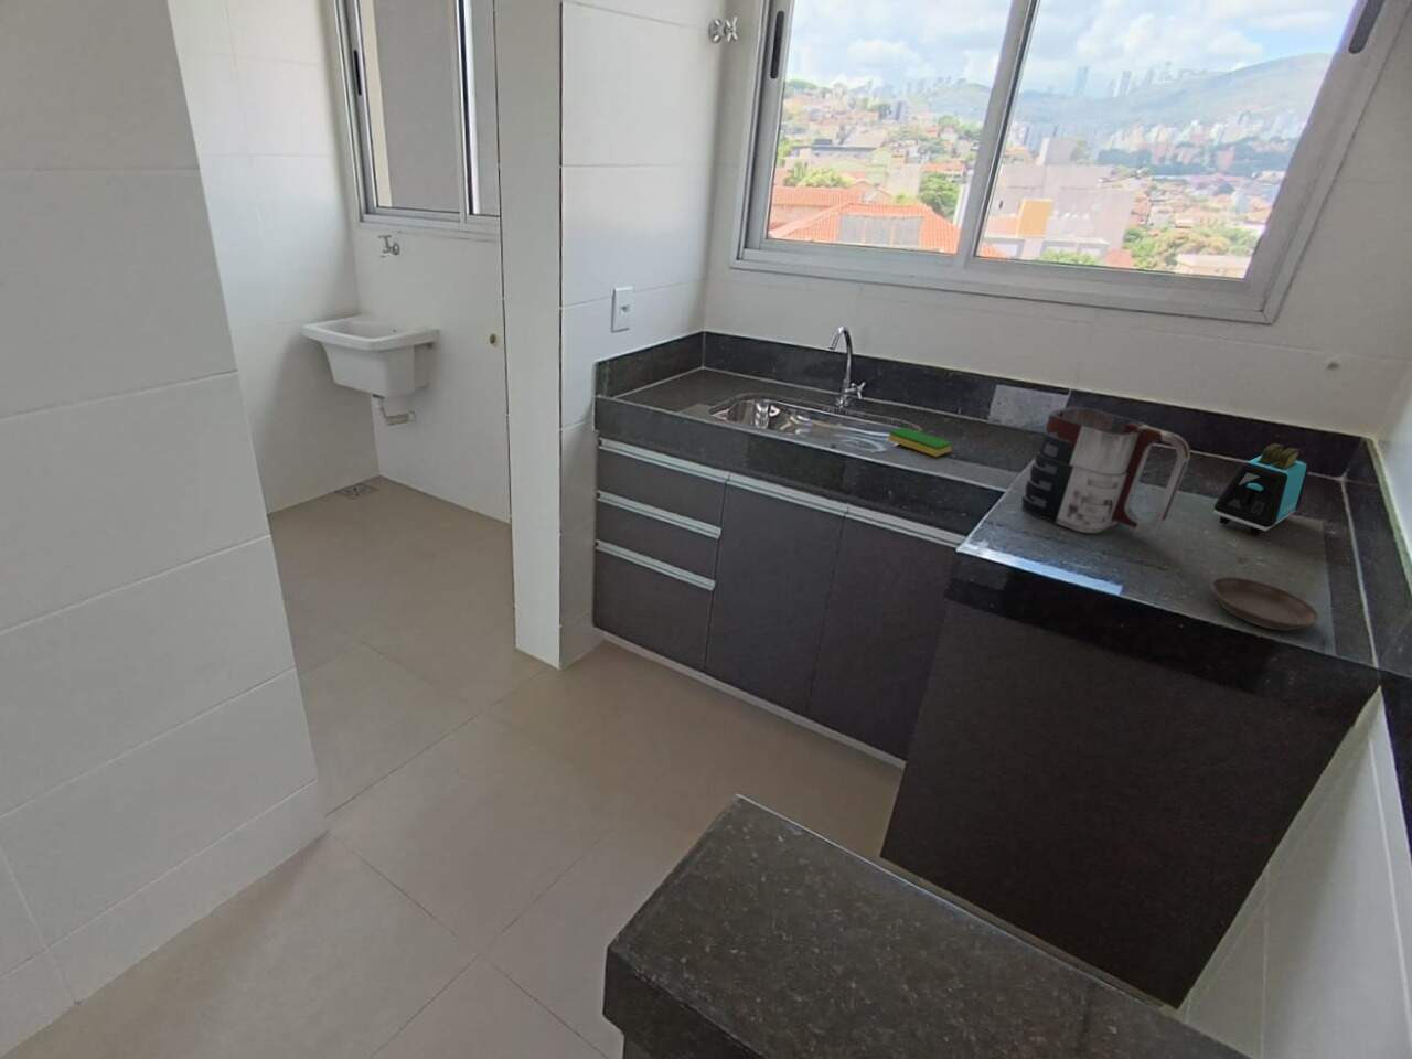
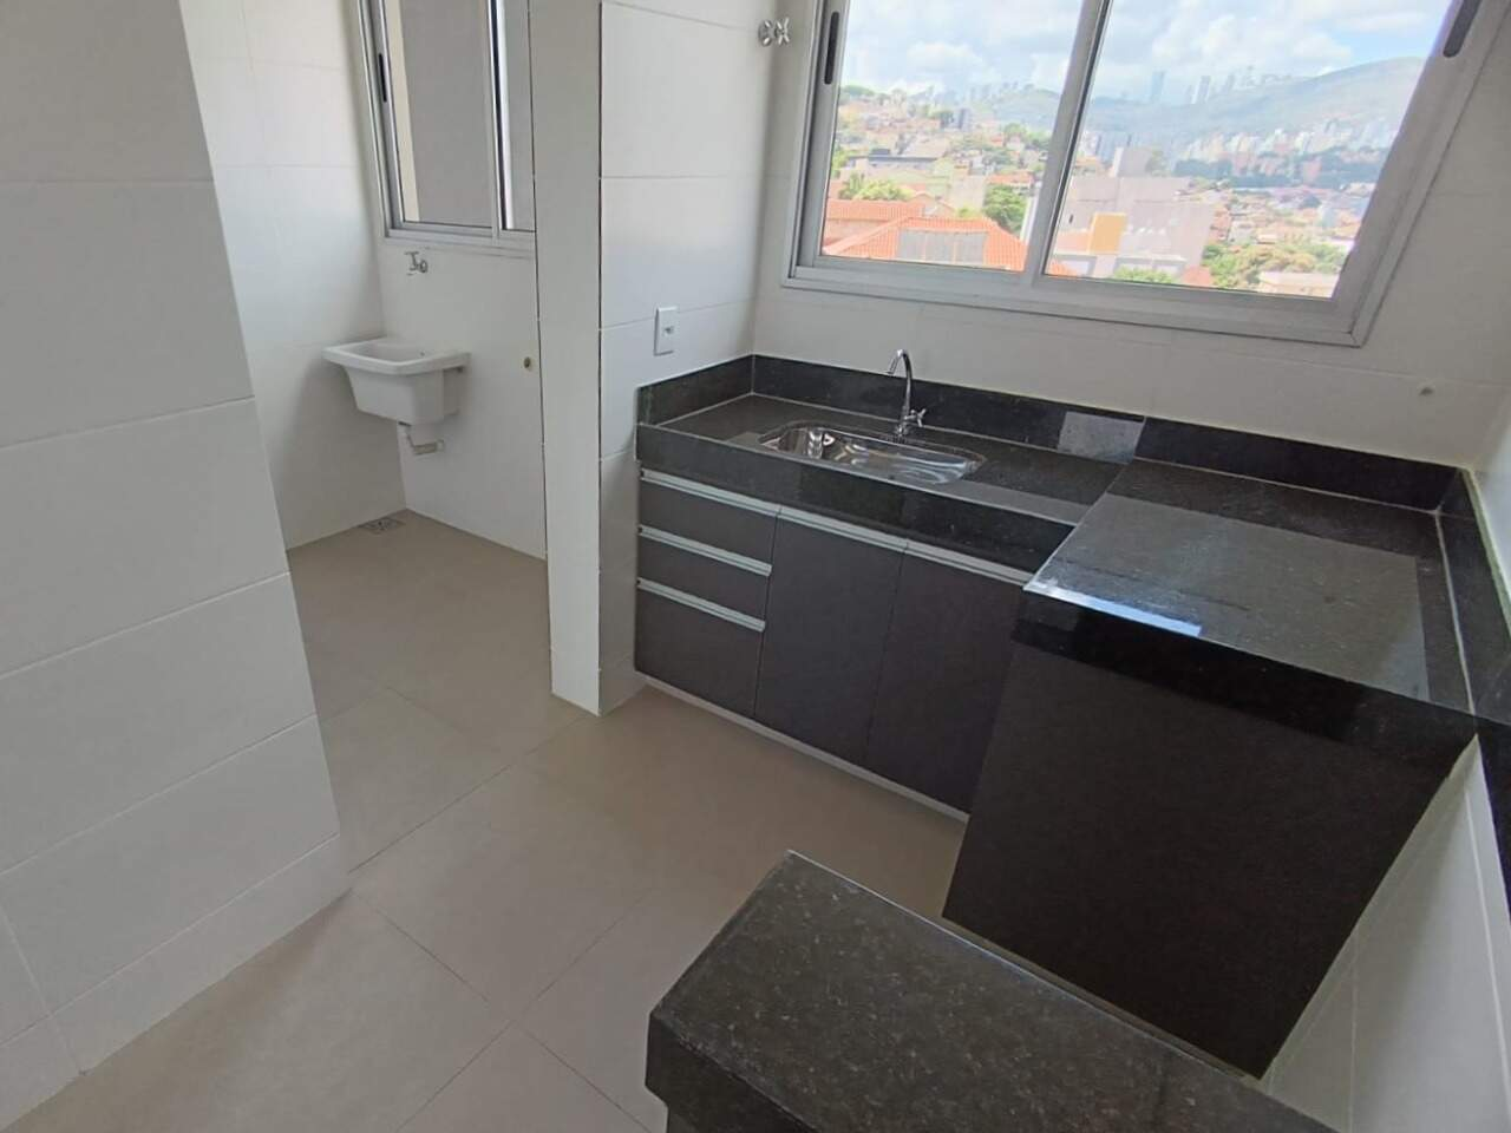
- saucer (1260, 605)
- dish sponge (918, 442)
- mug (1105, 472)
- toaster (1266, 484)
